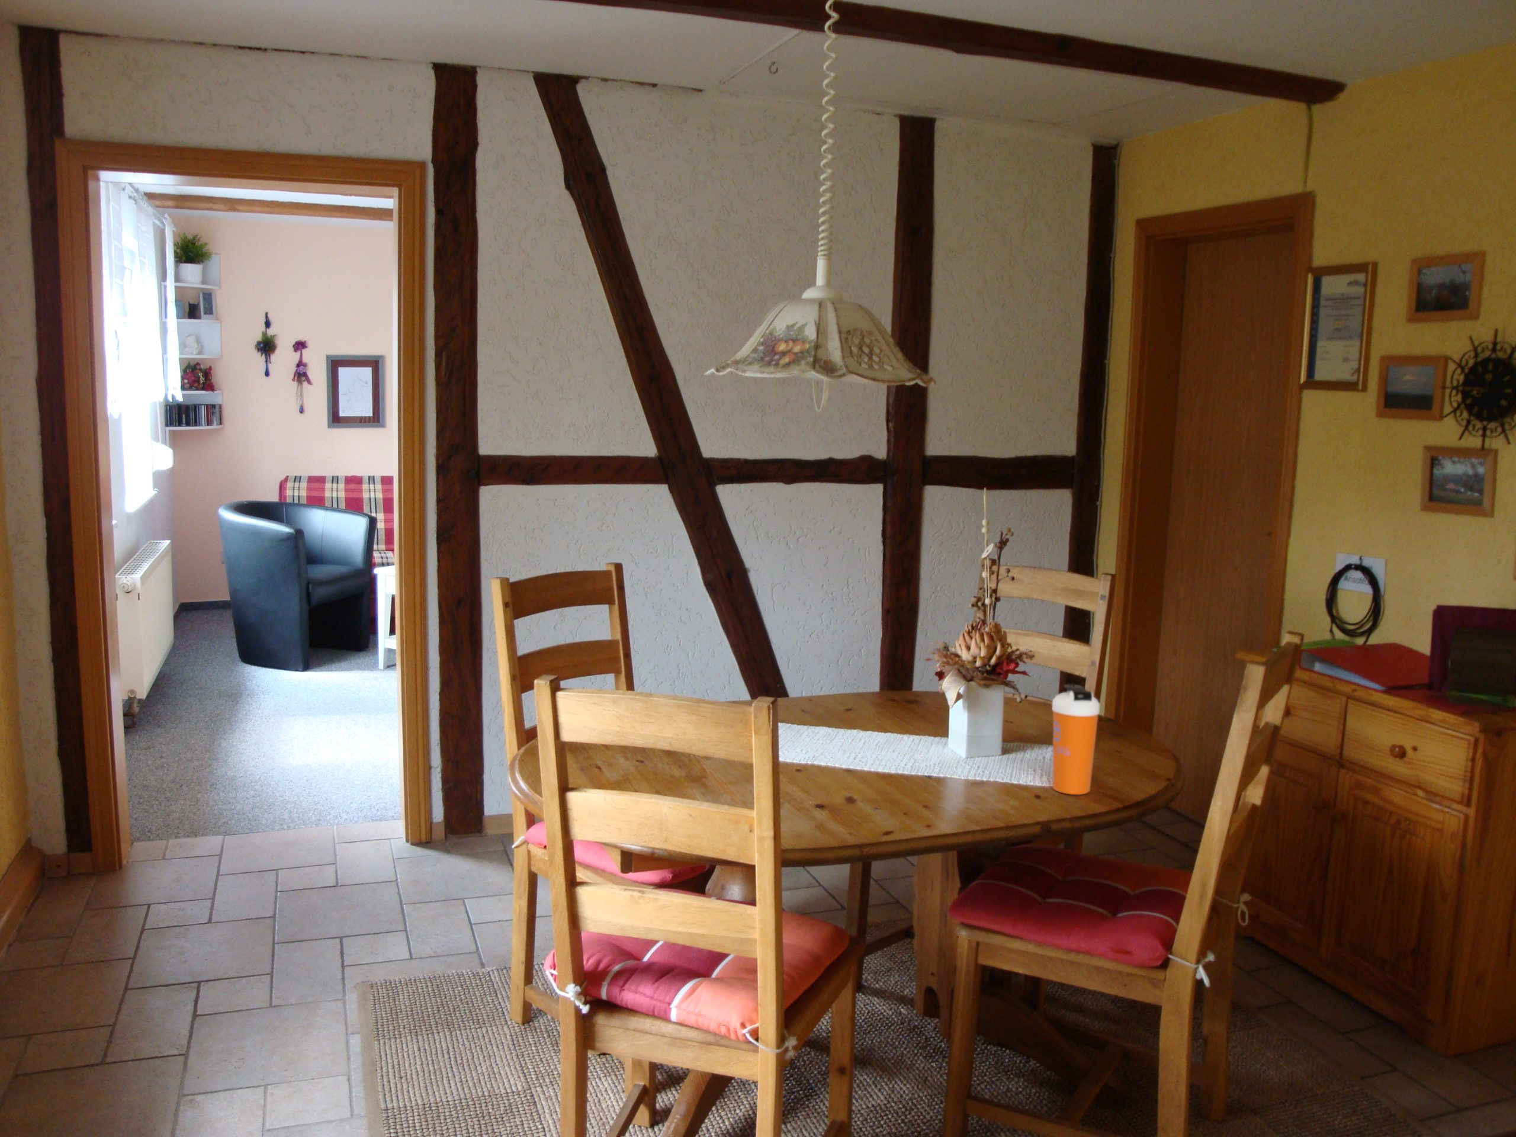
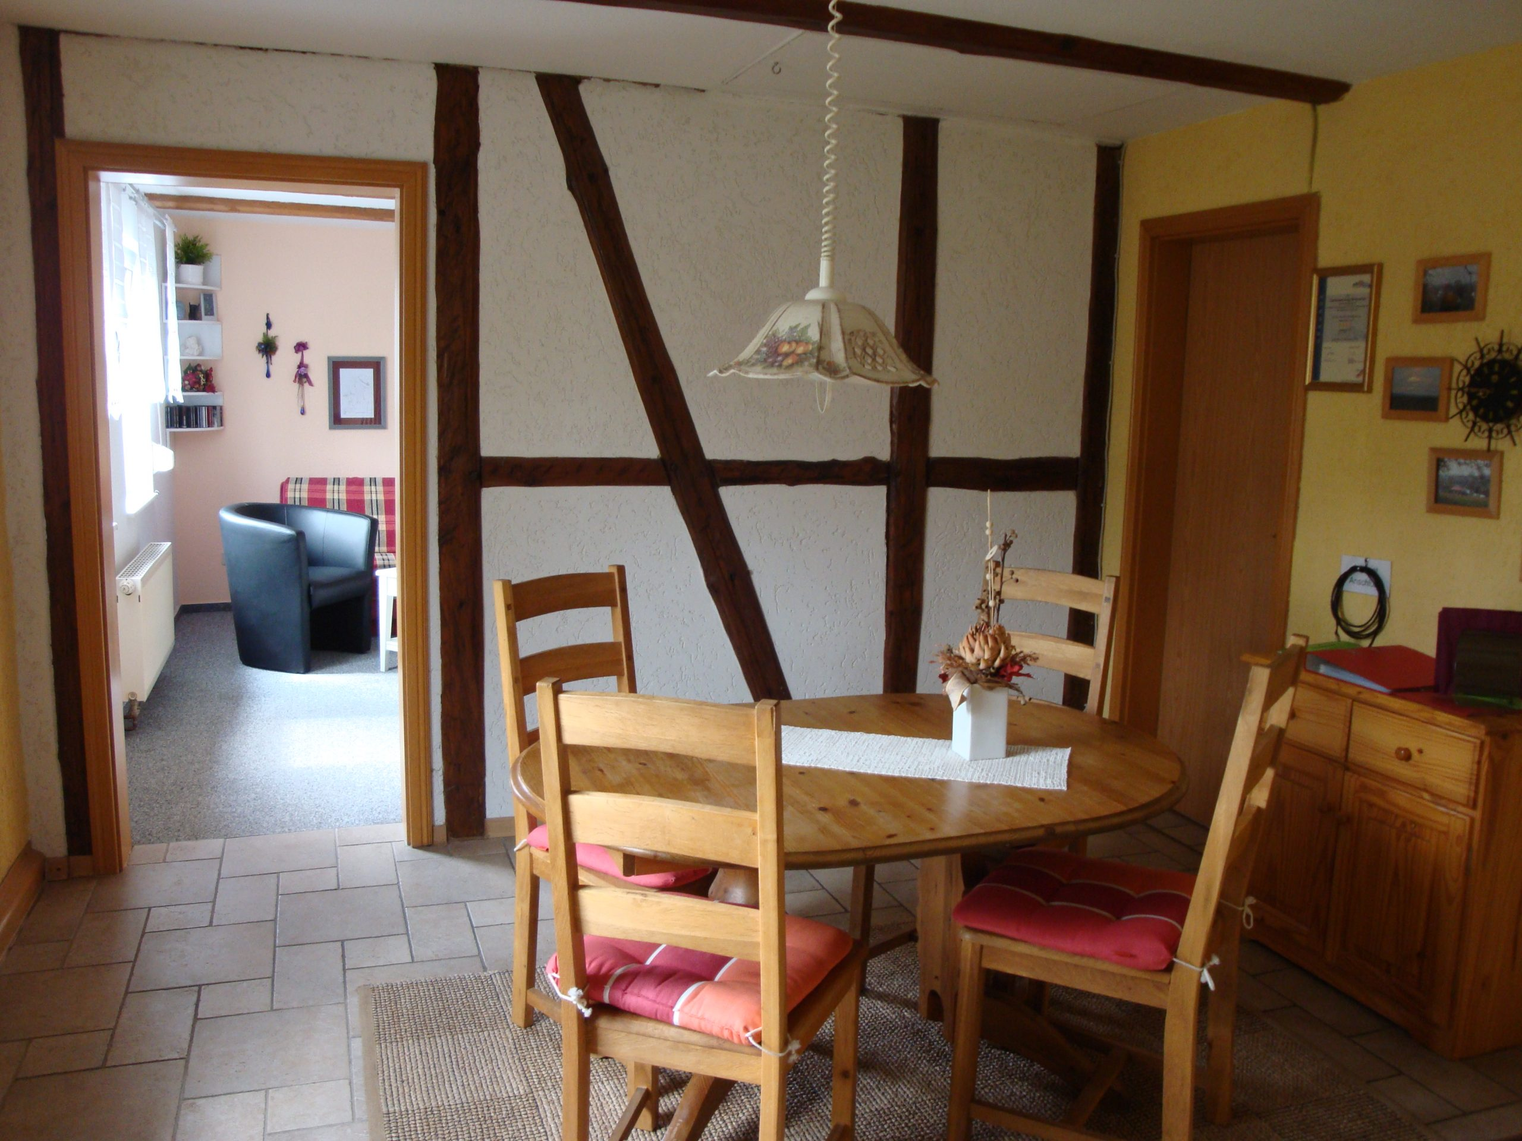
- shaker bottle (1073, 738)
